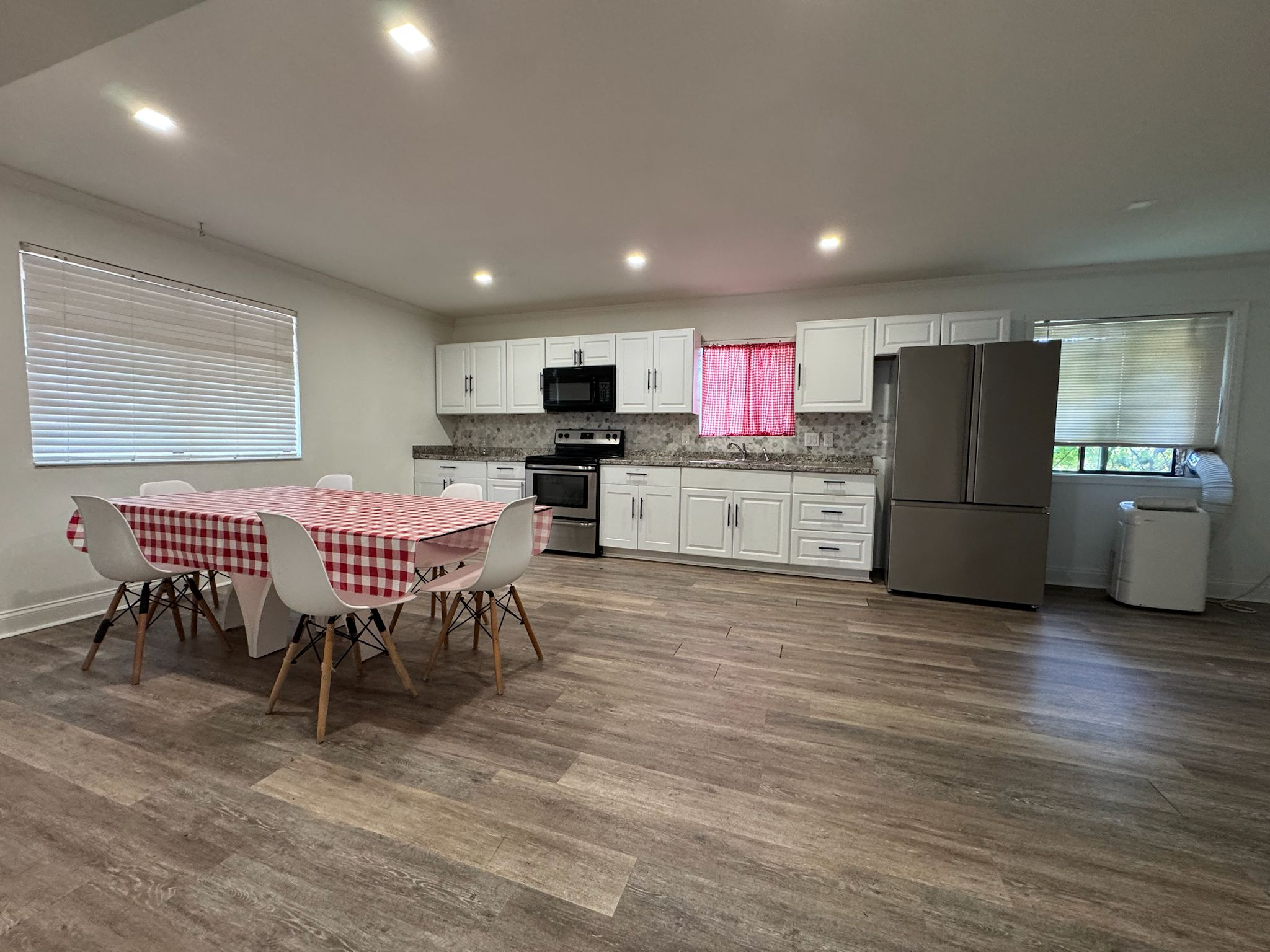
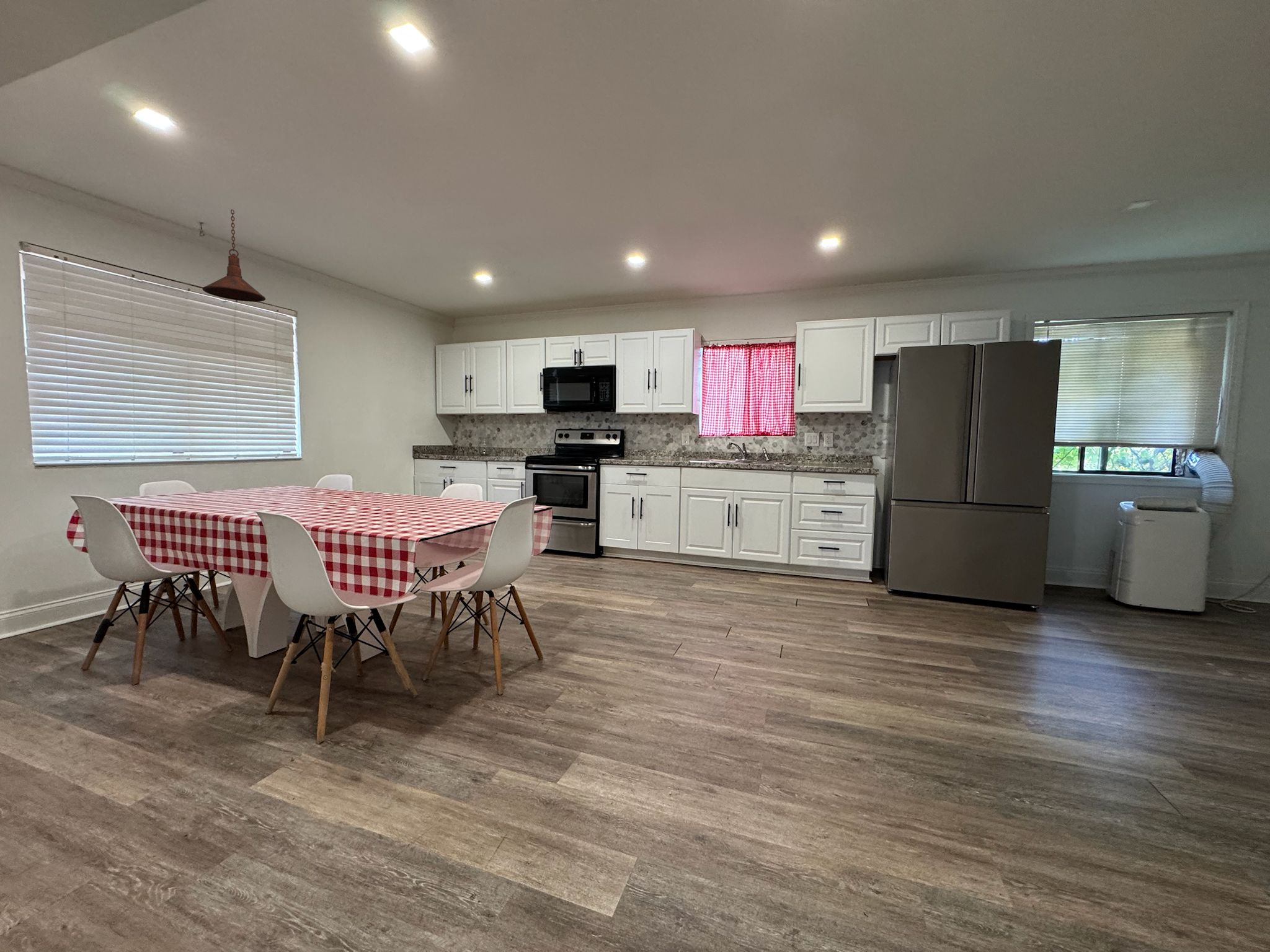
+ pendant light (233, 253)
